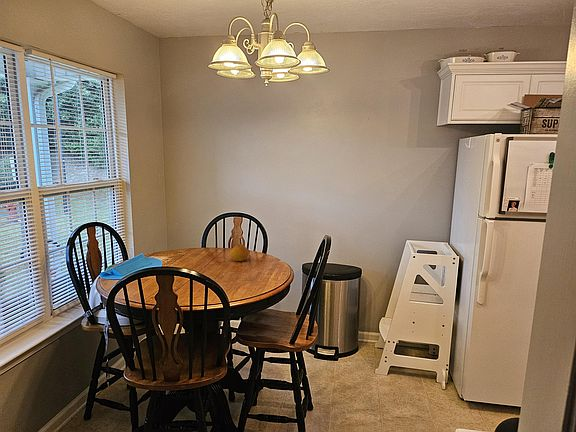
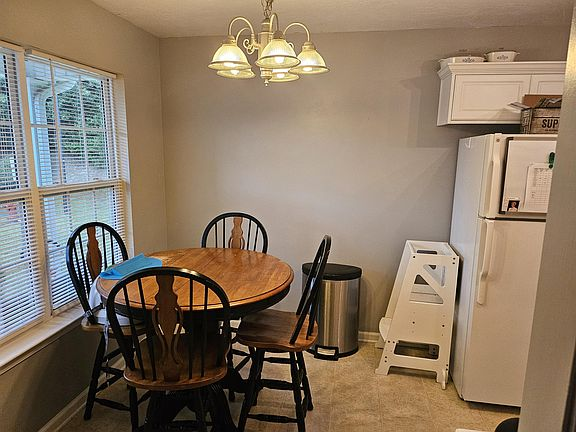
- fruit (239, 252)
